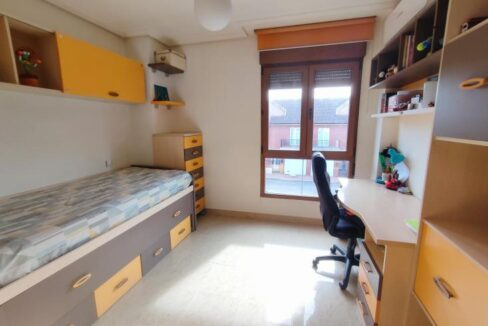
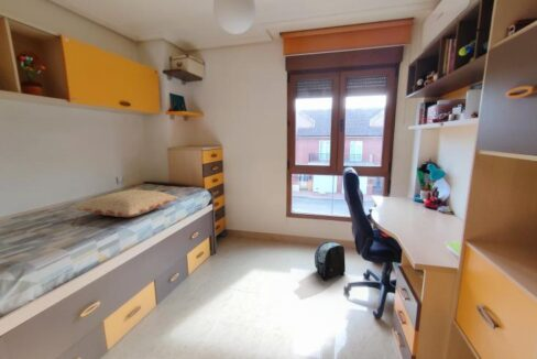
+ pillow (130, 202)
+ backpack (329, 258)
